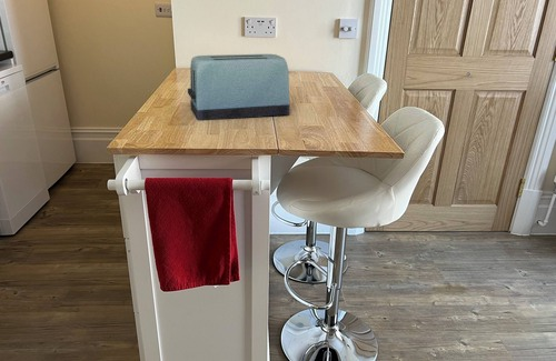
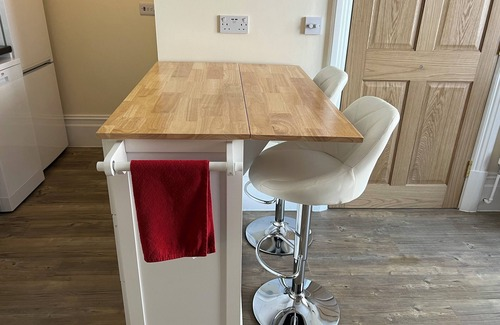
- toaster (238, 84)
